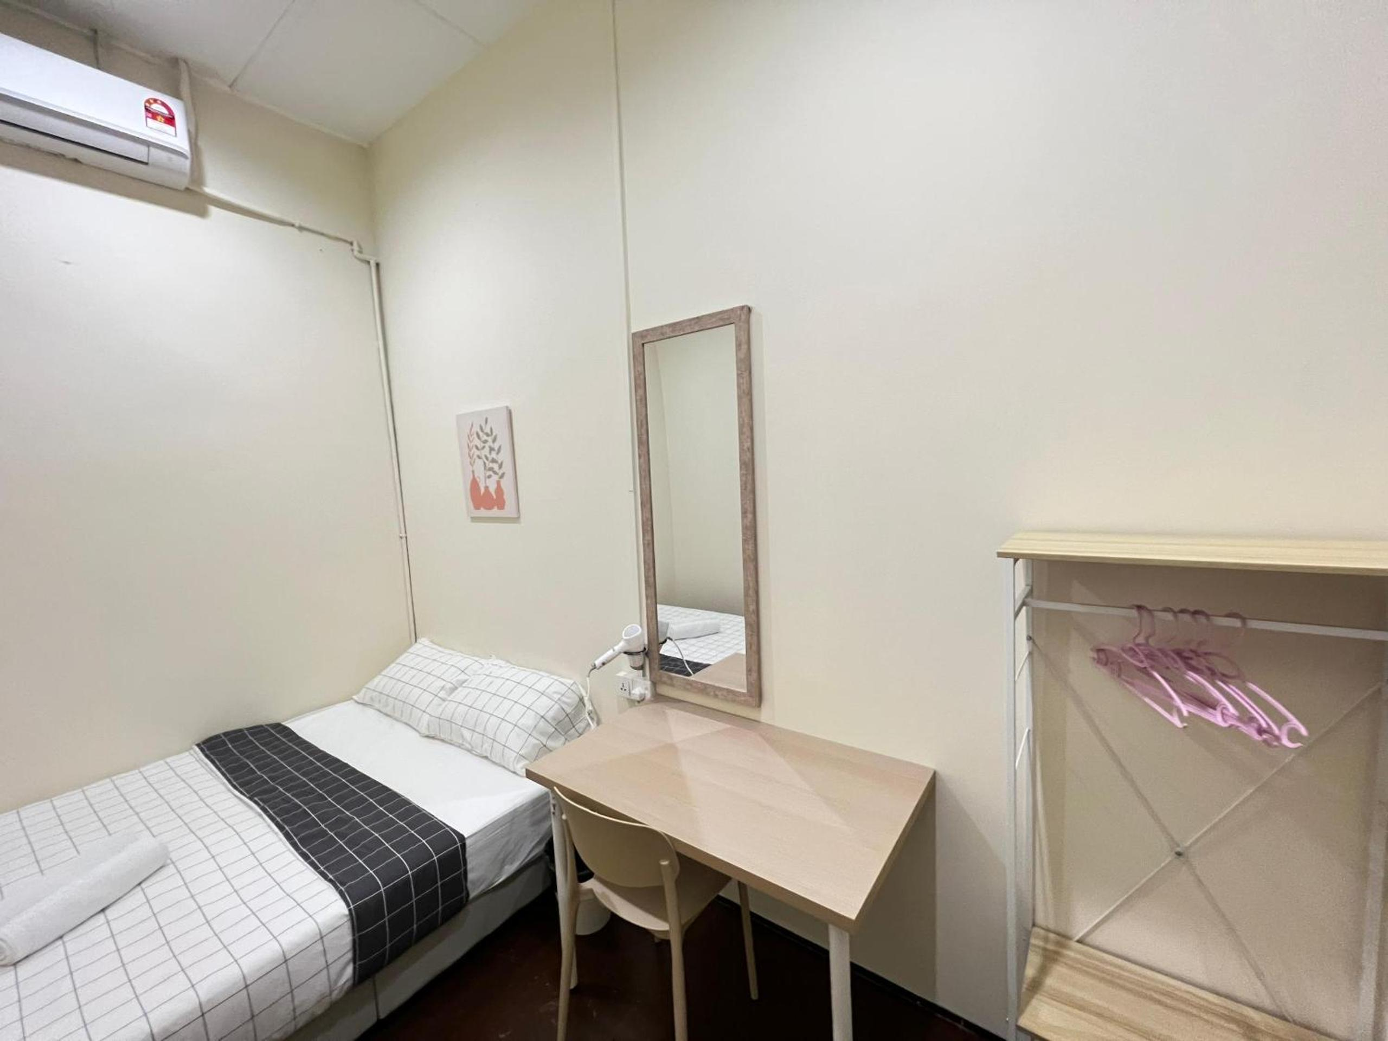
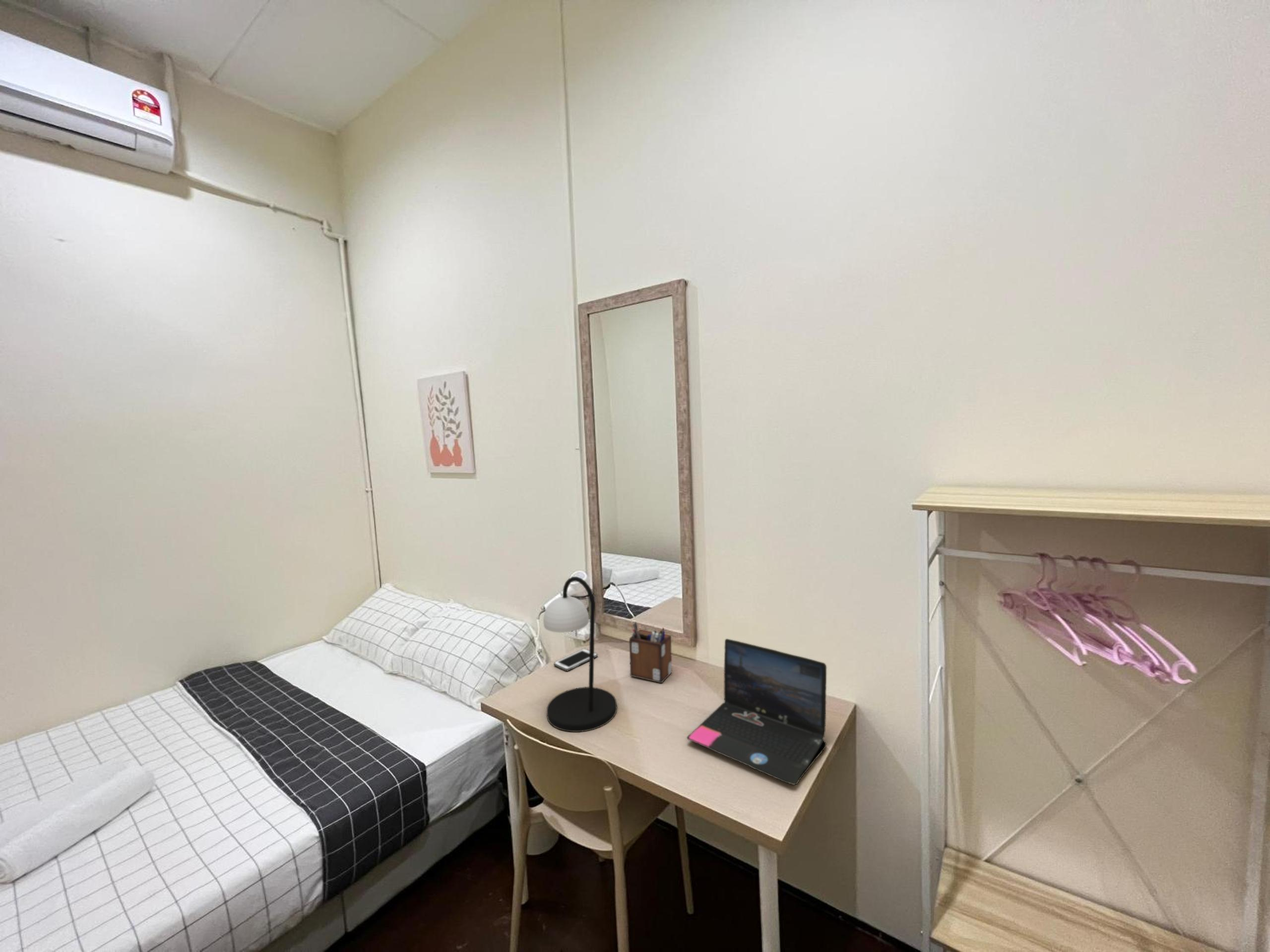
+ laptop (755, 703)
+ desk organizer (650, 648)
+ cell phone (576, 659)
+ table lamp (589, 644)
